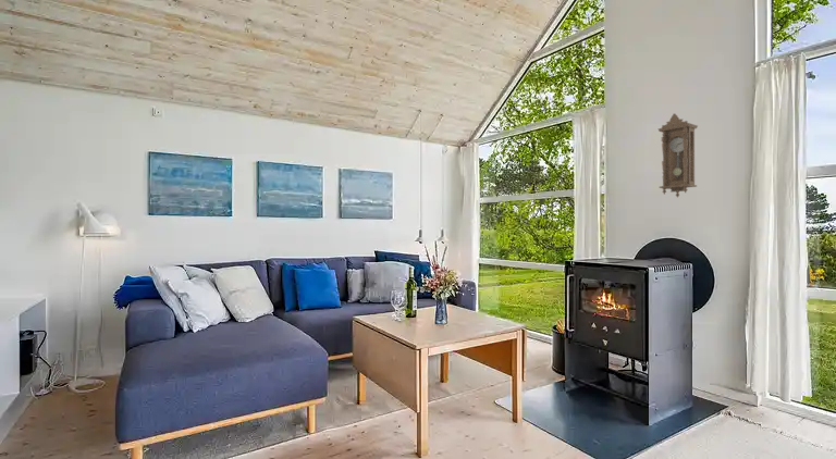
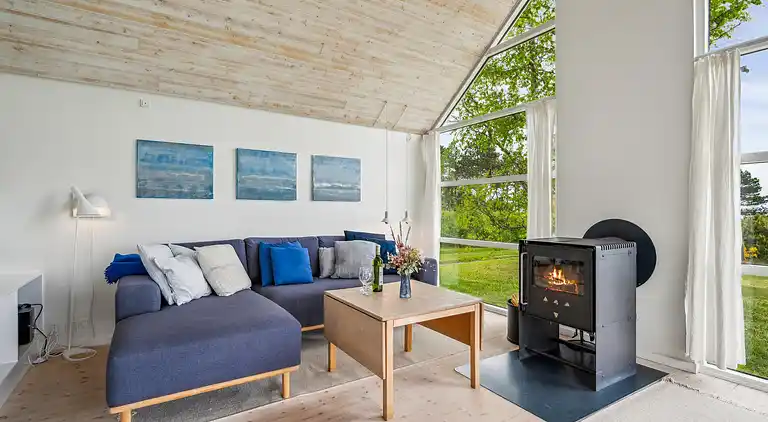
- pendulum clock (677, 156)
